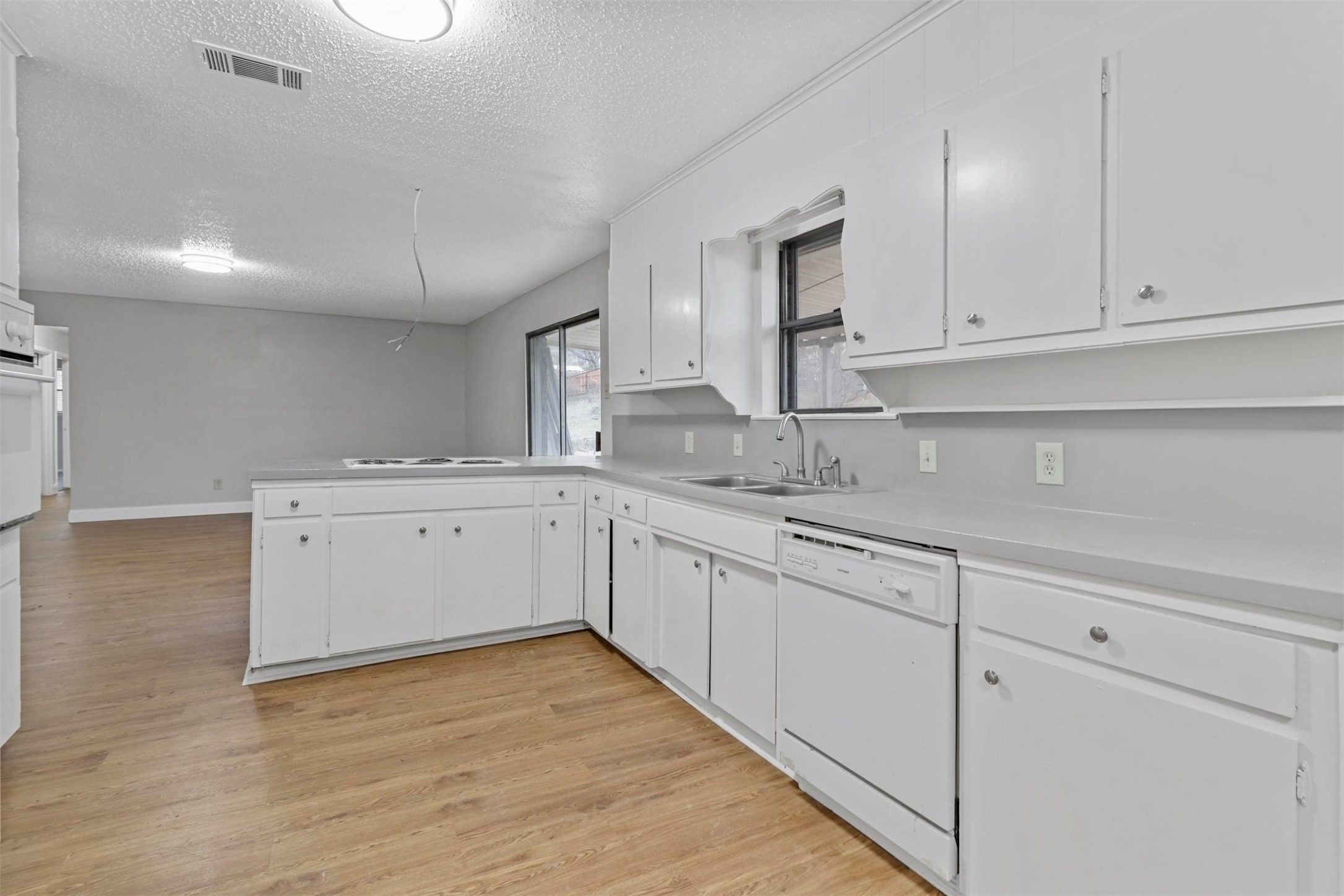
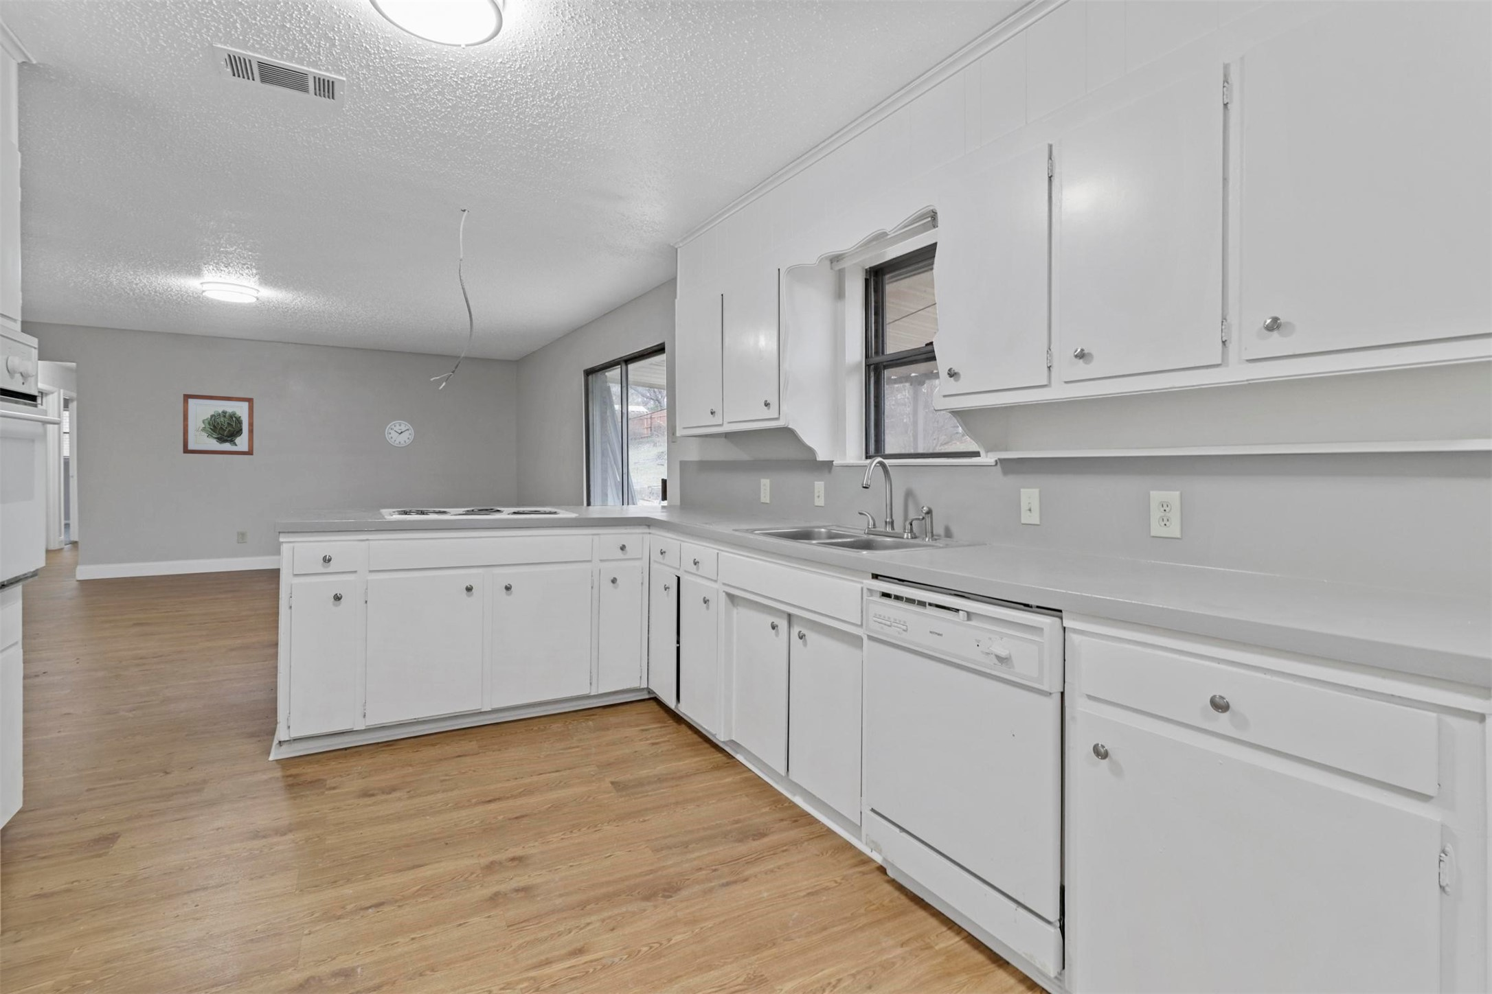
+ wall clock (400, 433)
+ wall art (219, 425)
